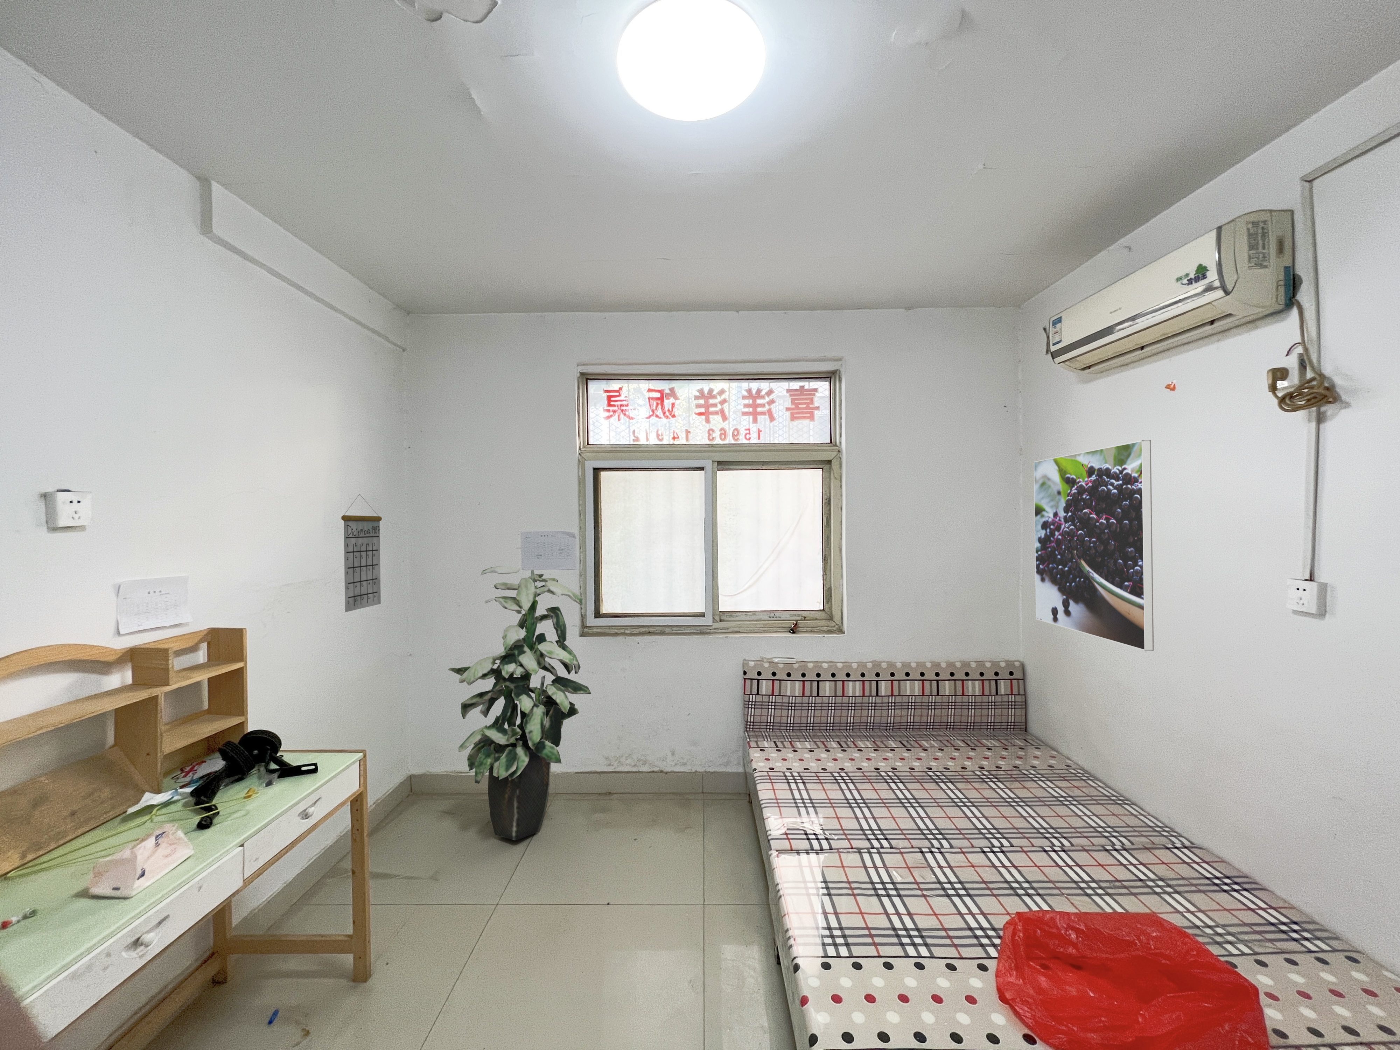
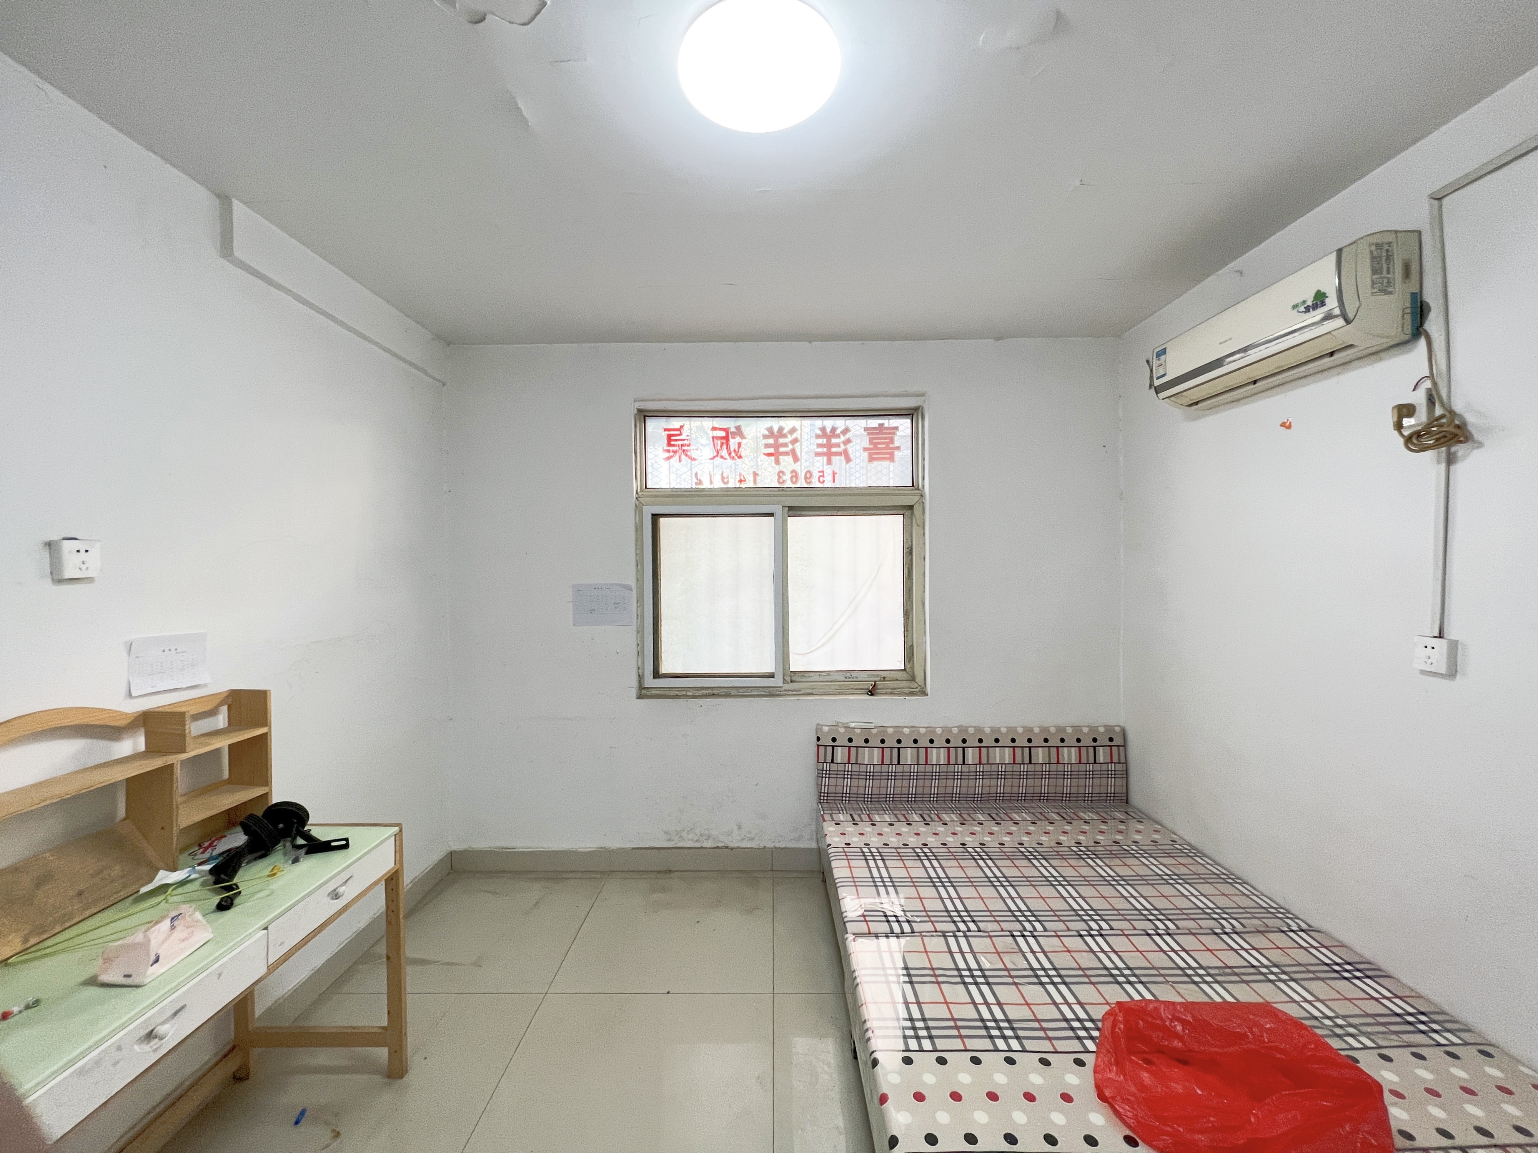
- calendar (363, 550)
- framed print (1085, 543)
- indoor plant (518, 696)
